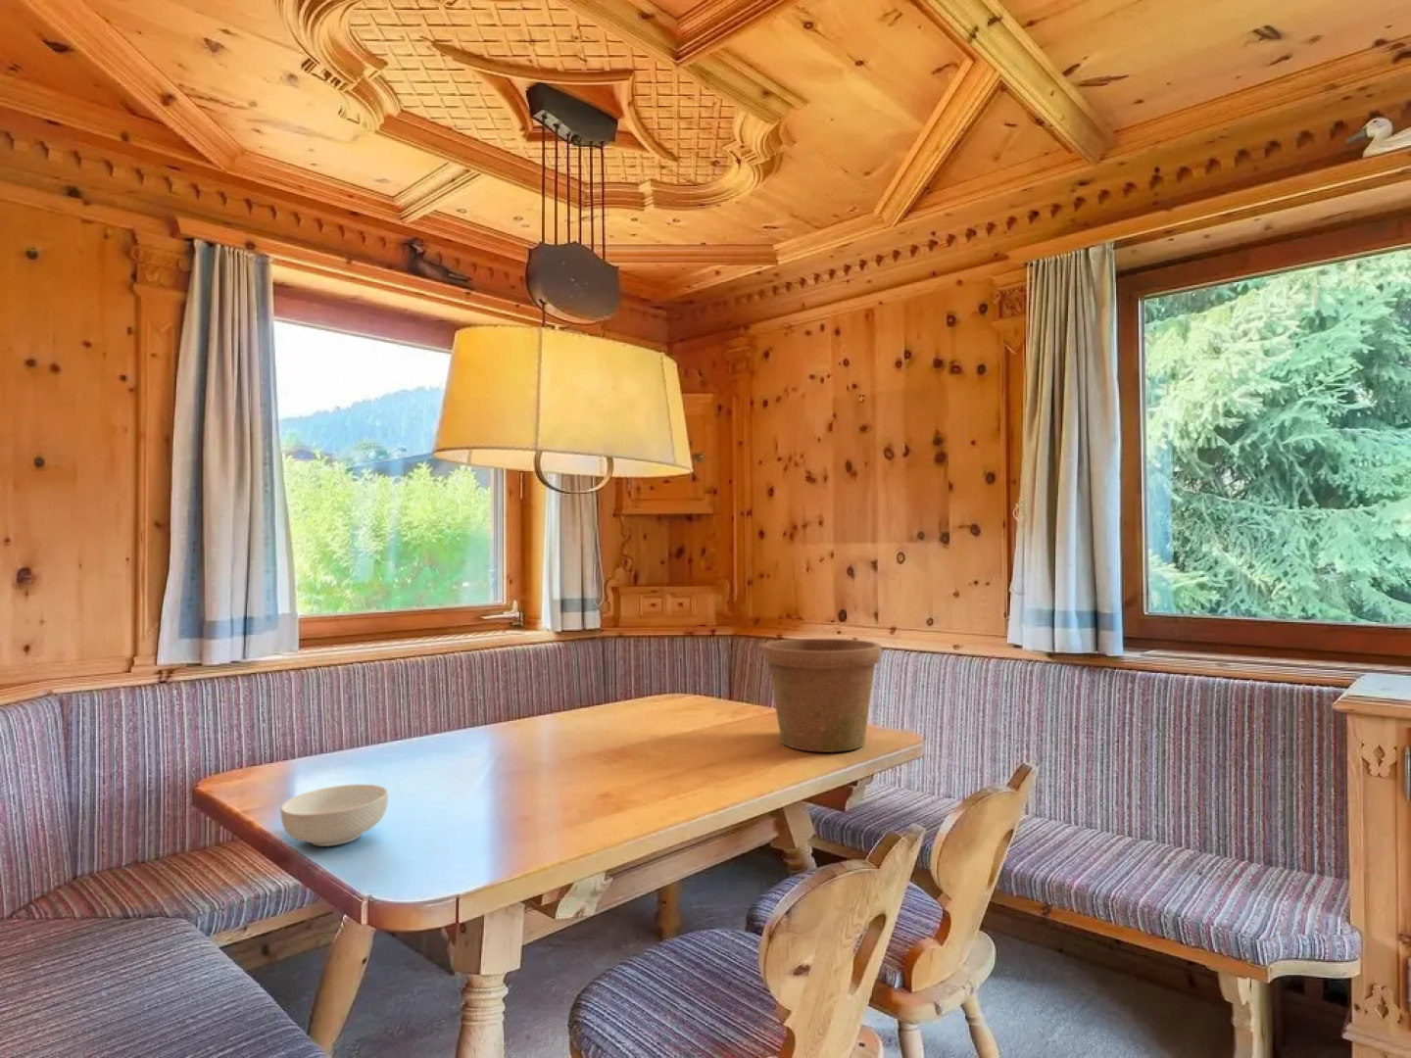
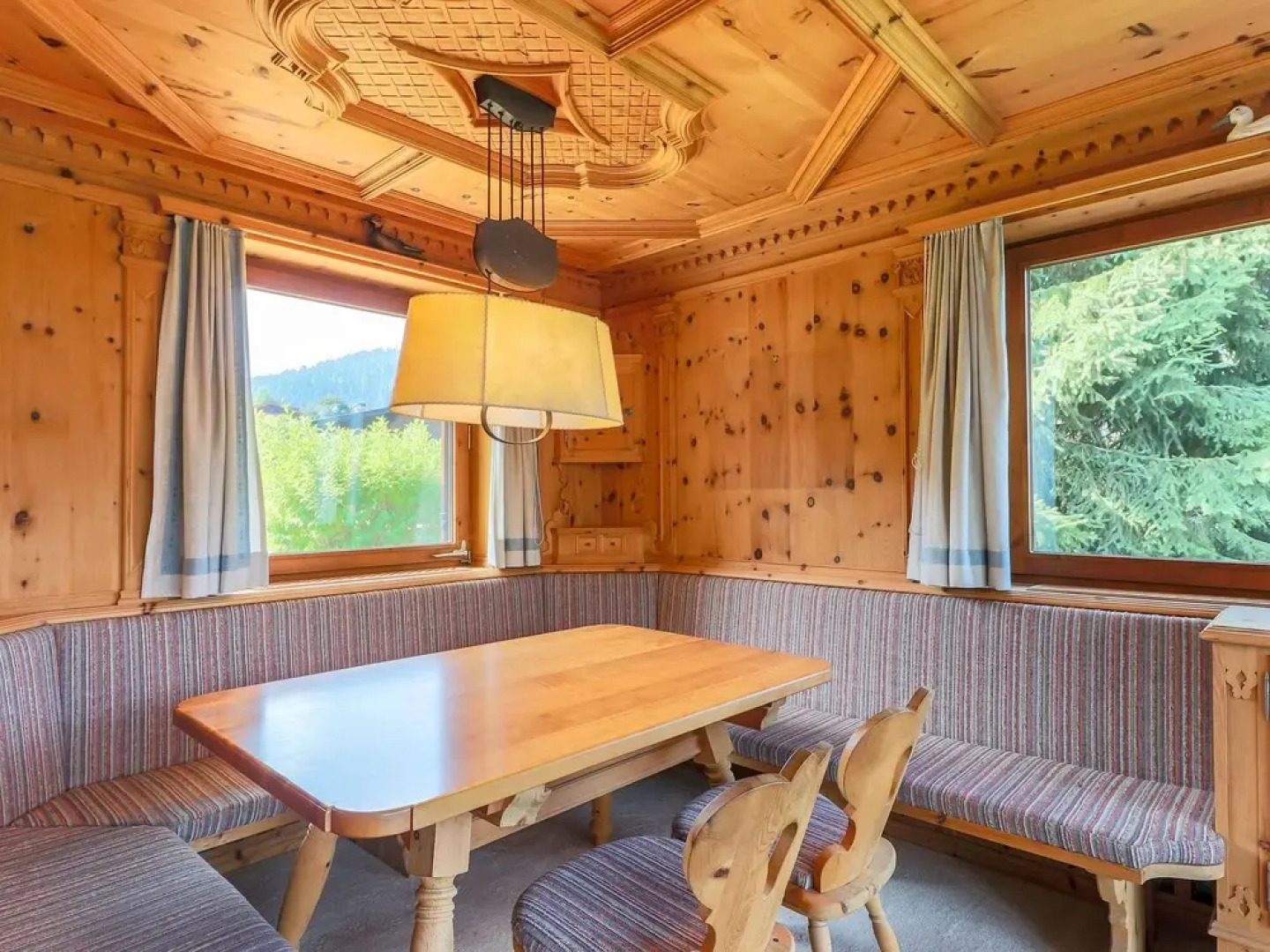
- flower pot (821, 692)
- cereal bowl (336, 817)
